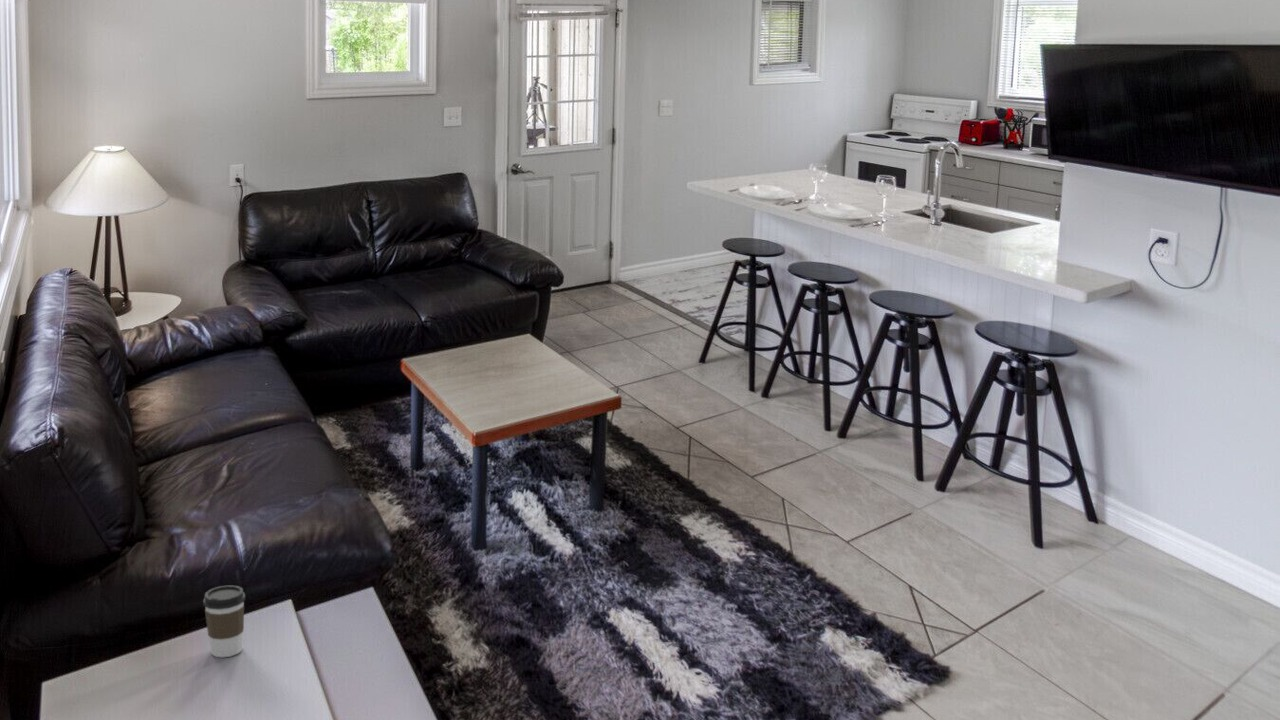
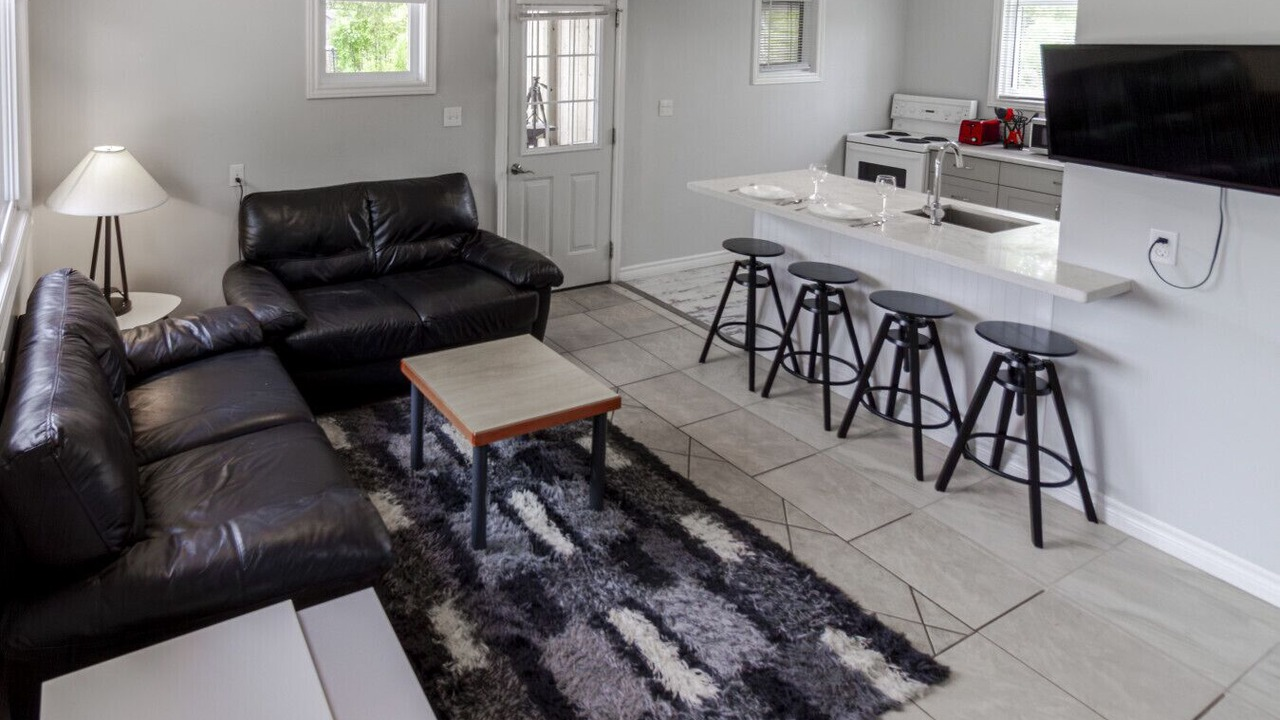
- coffee cup (225, 621)
